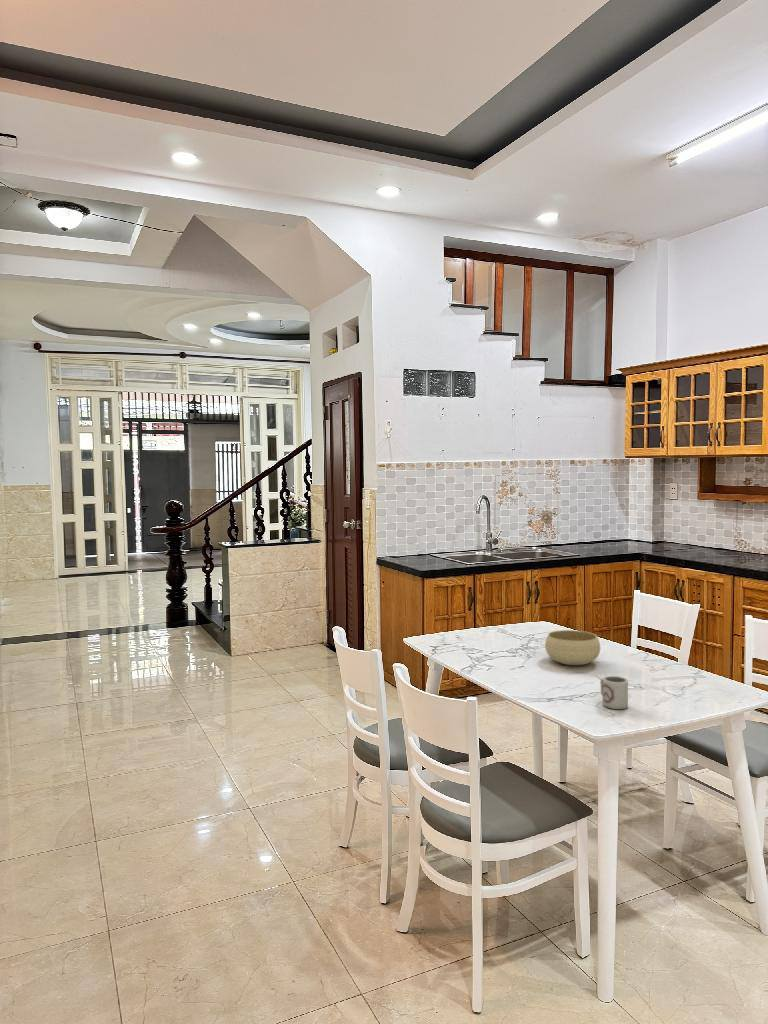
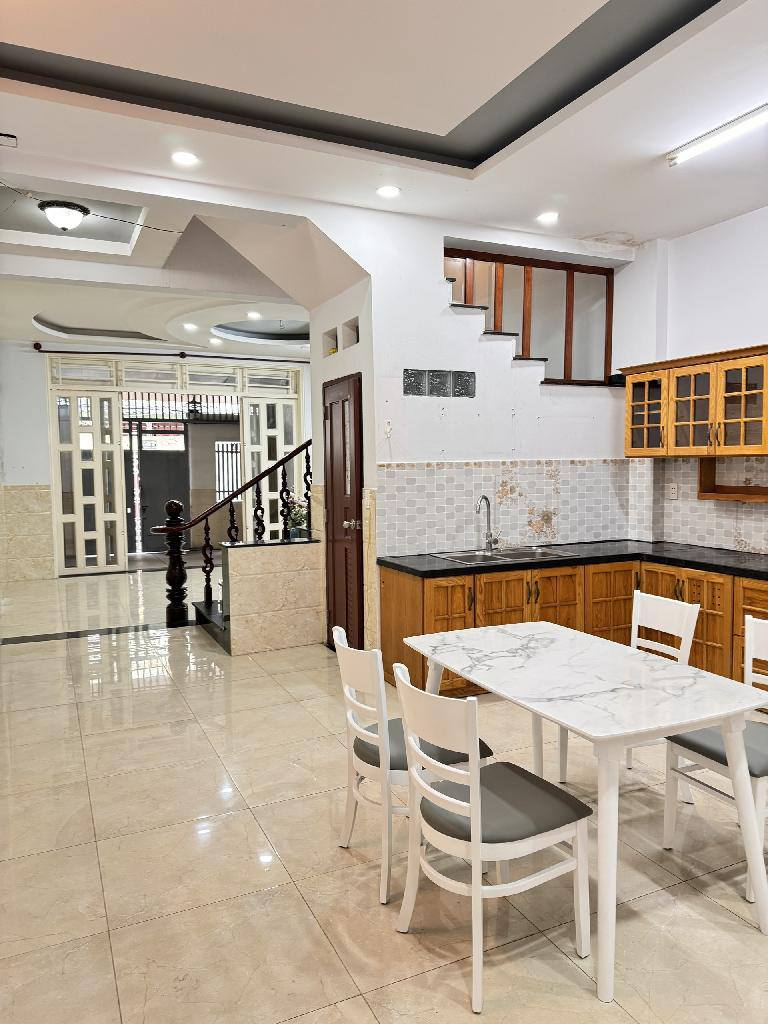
- bowl (572, 648)
- cup (612, 691)
